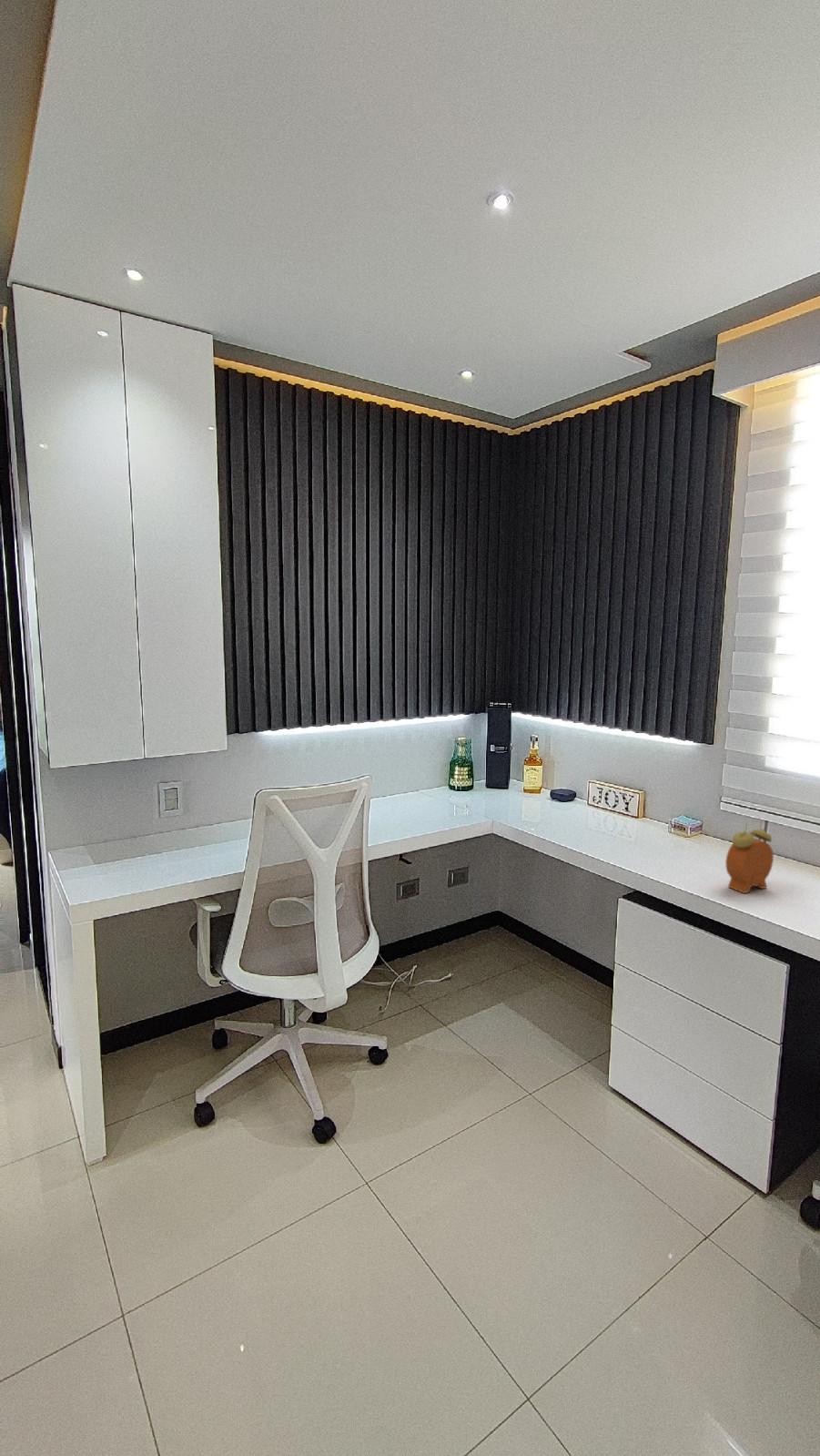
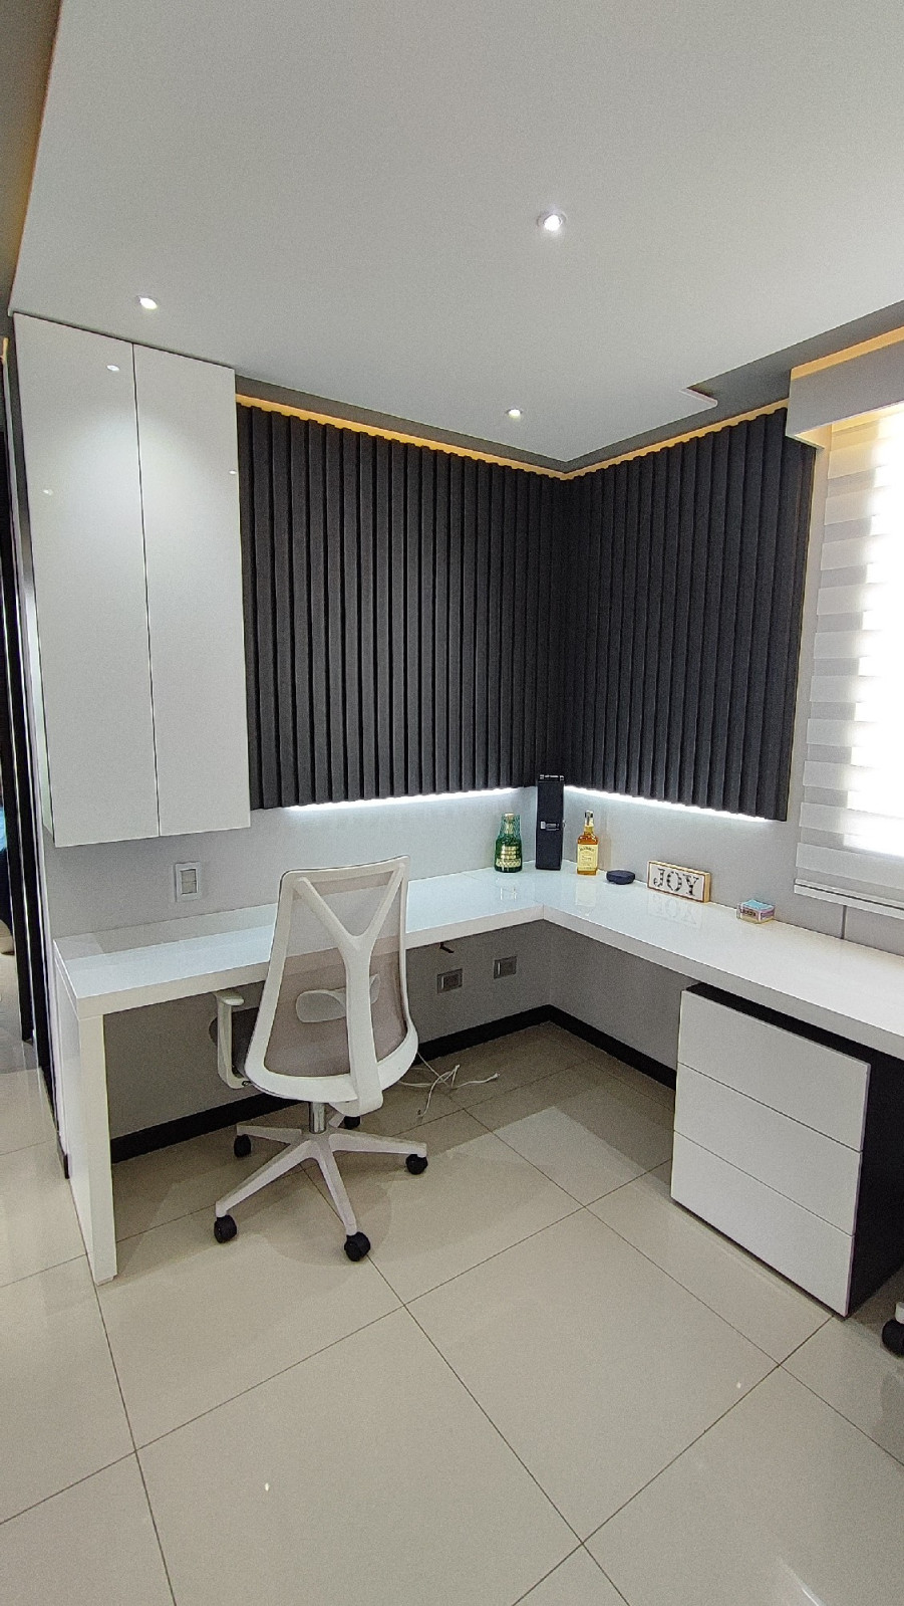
- alarm clock (750, 854)
